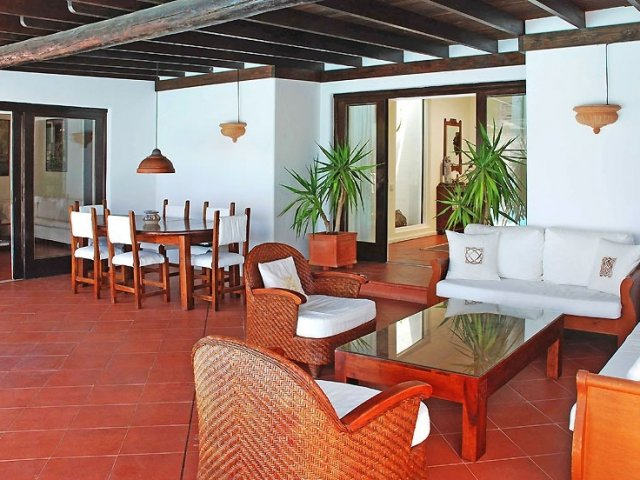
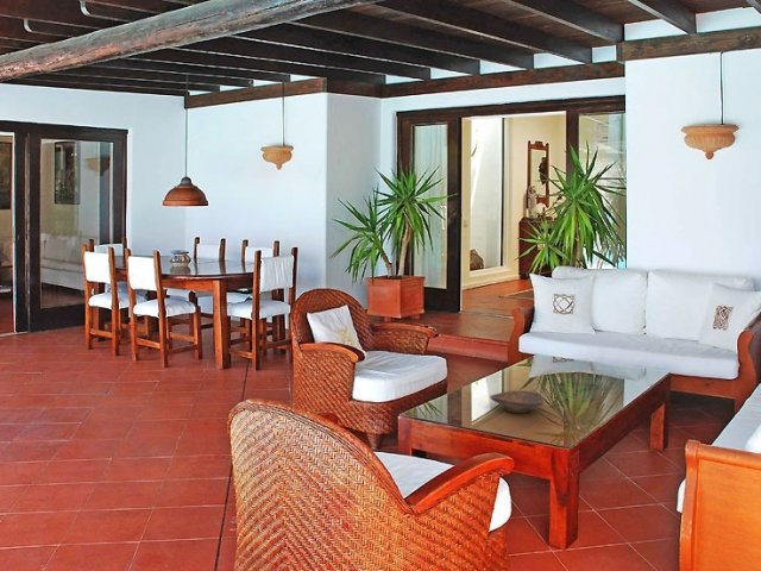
+ decorative bowl (516, 402)
